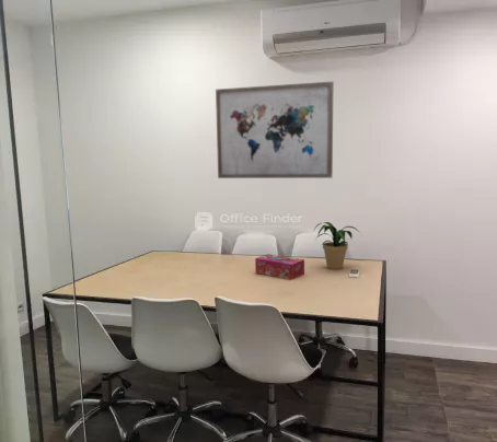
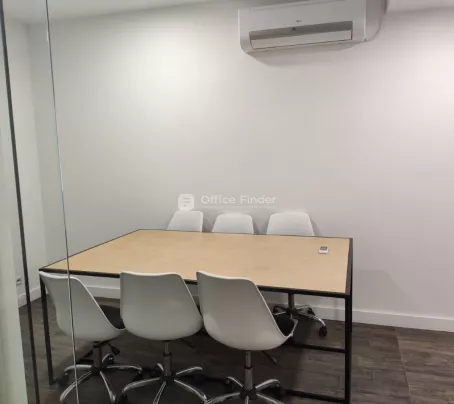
- potted plant (334, 245)
- tissue box (279, 266)
- wall art (273, 132)
